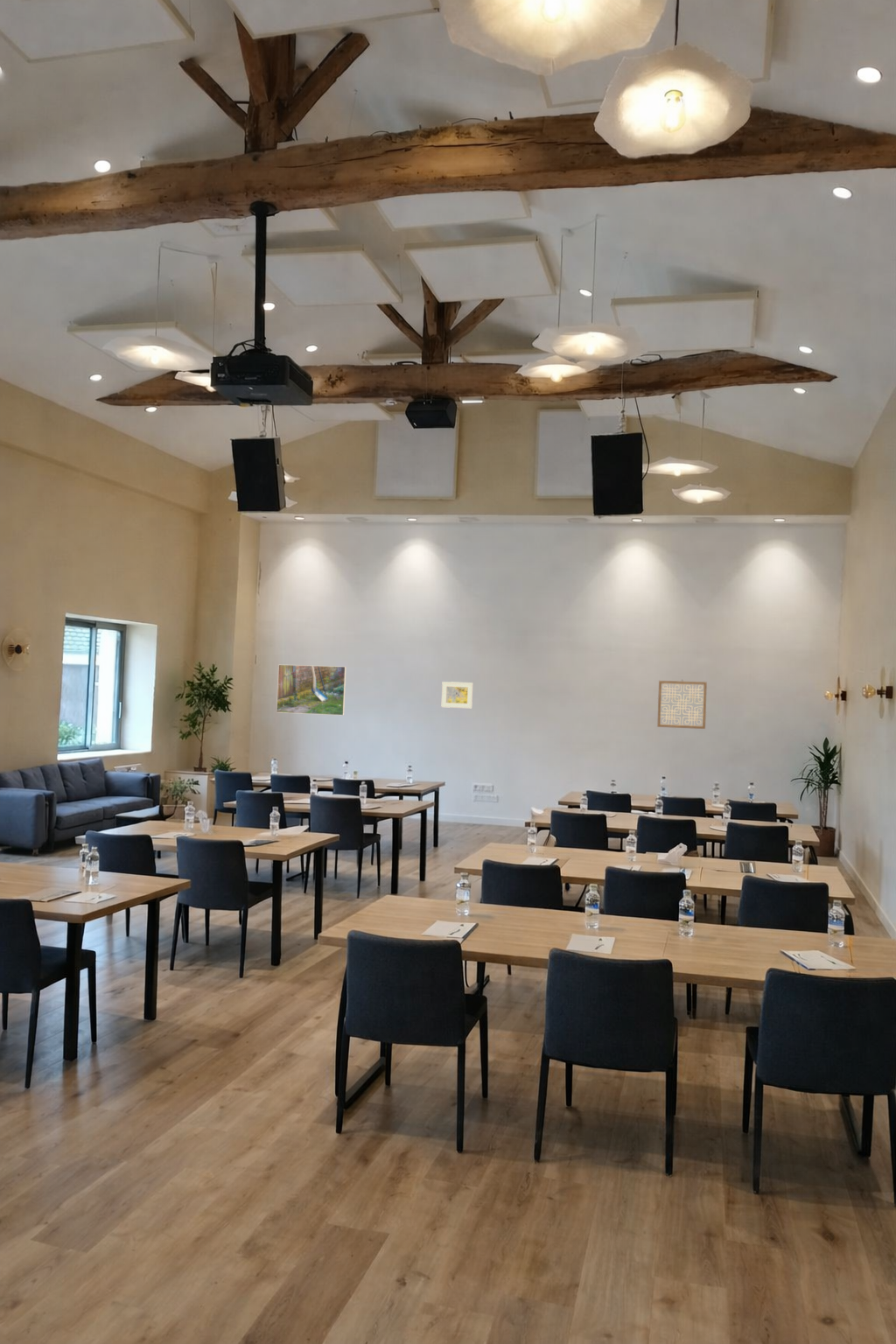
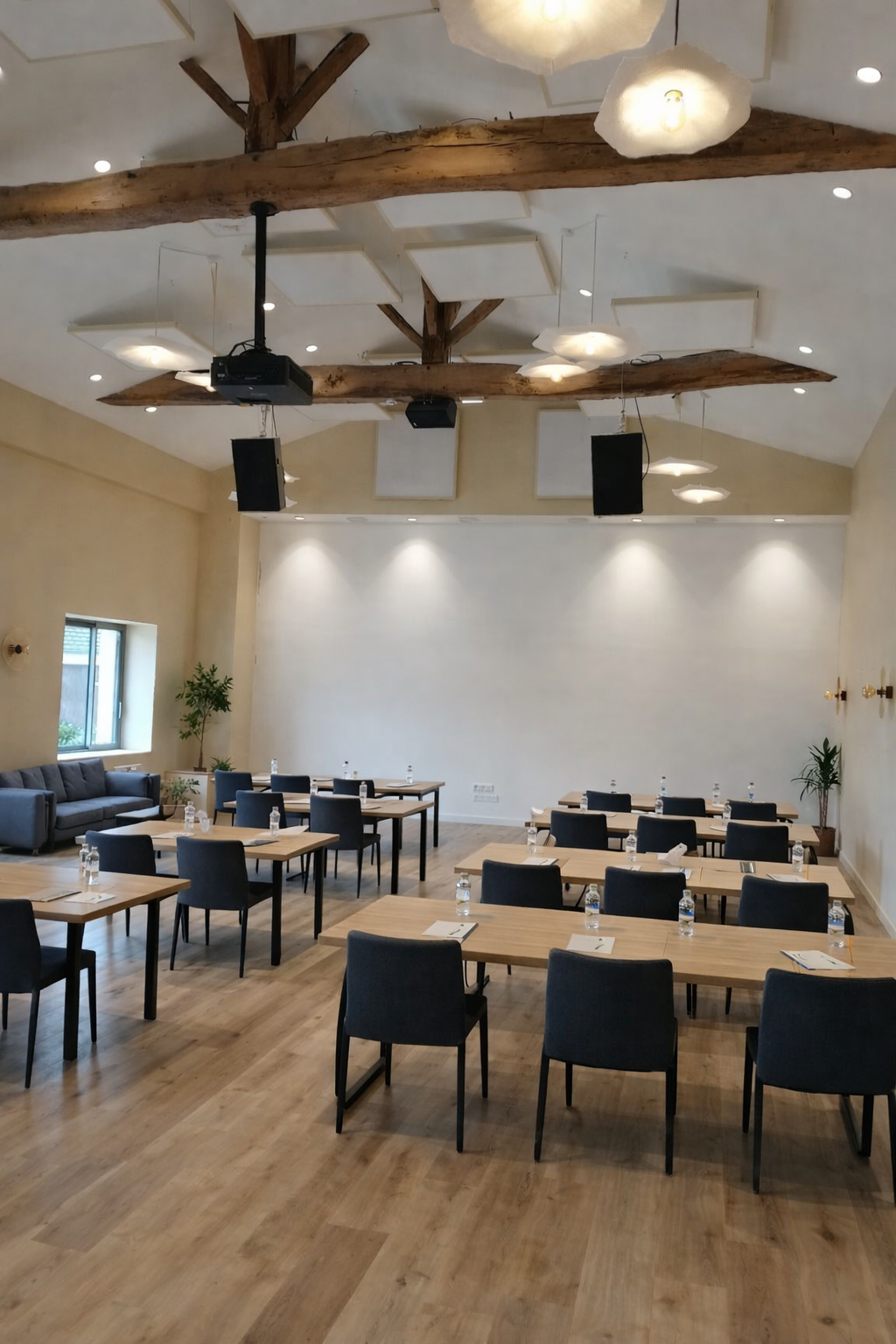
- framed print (457, 695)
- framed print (311, 690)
- wall art (682, 703)
